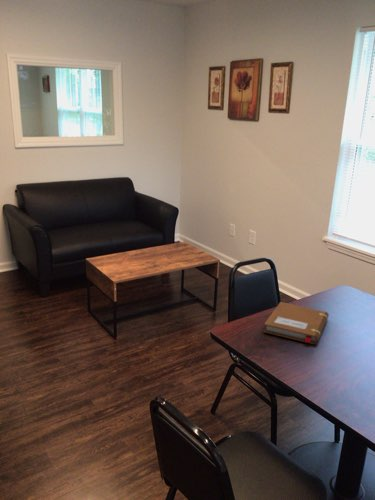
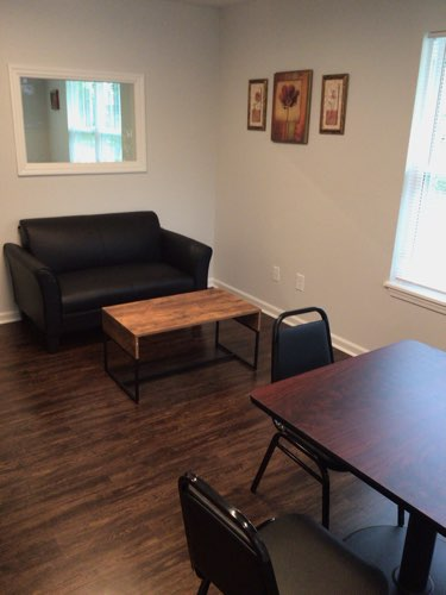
- notebook (297, 322)
